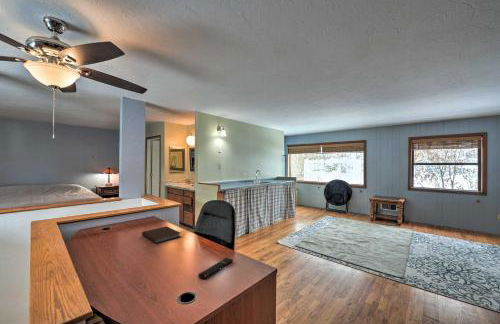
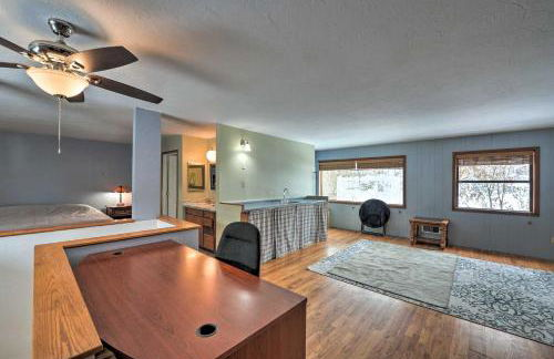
- notebook (161, 234)
- remote control (216, 267)
